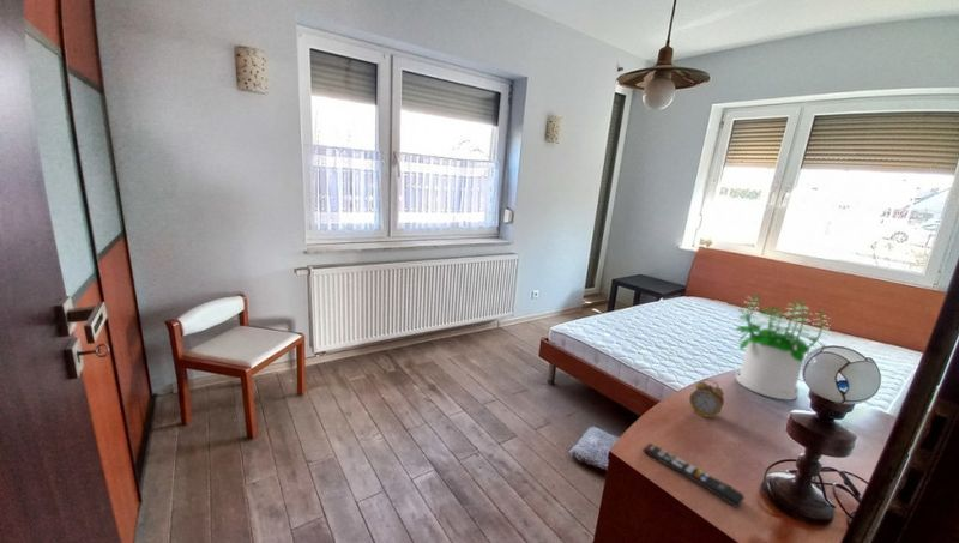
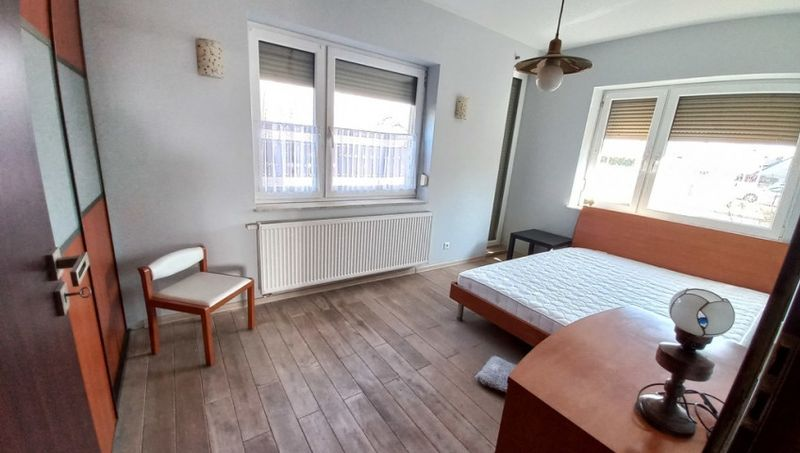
- remote control (689, 471)
- alarm clock (707, 396)
- potted plant (776, 344)
